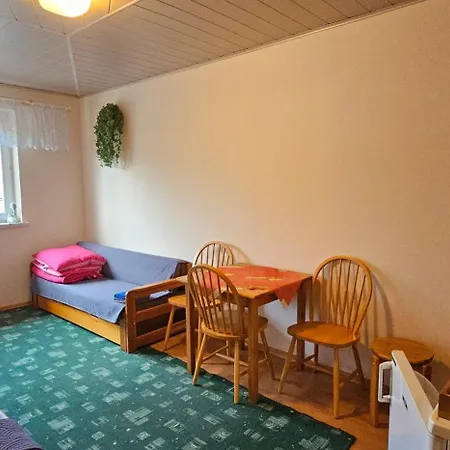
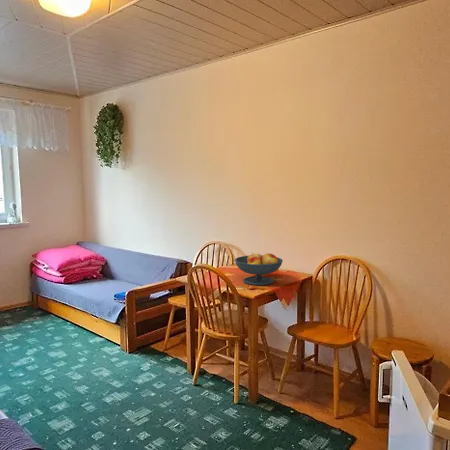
+ fruit bowl (258, 266)
